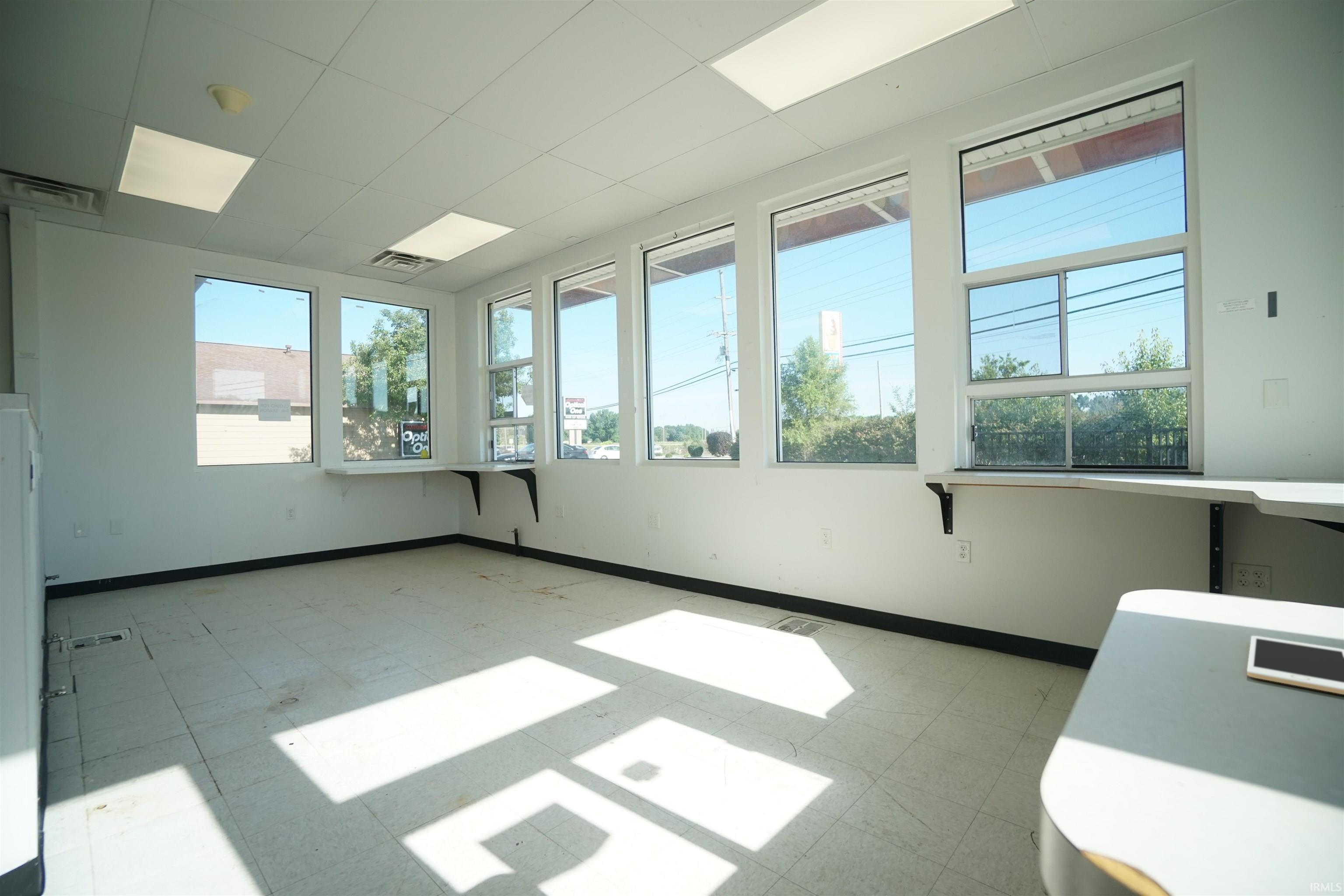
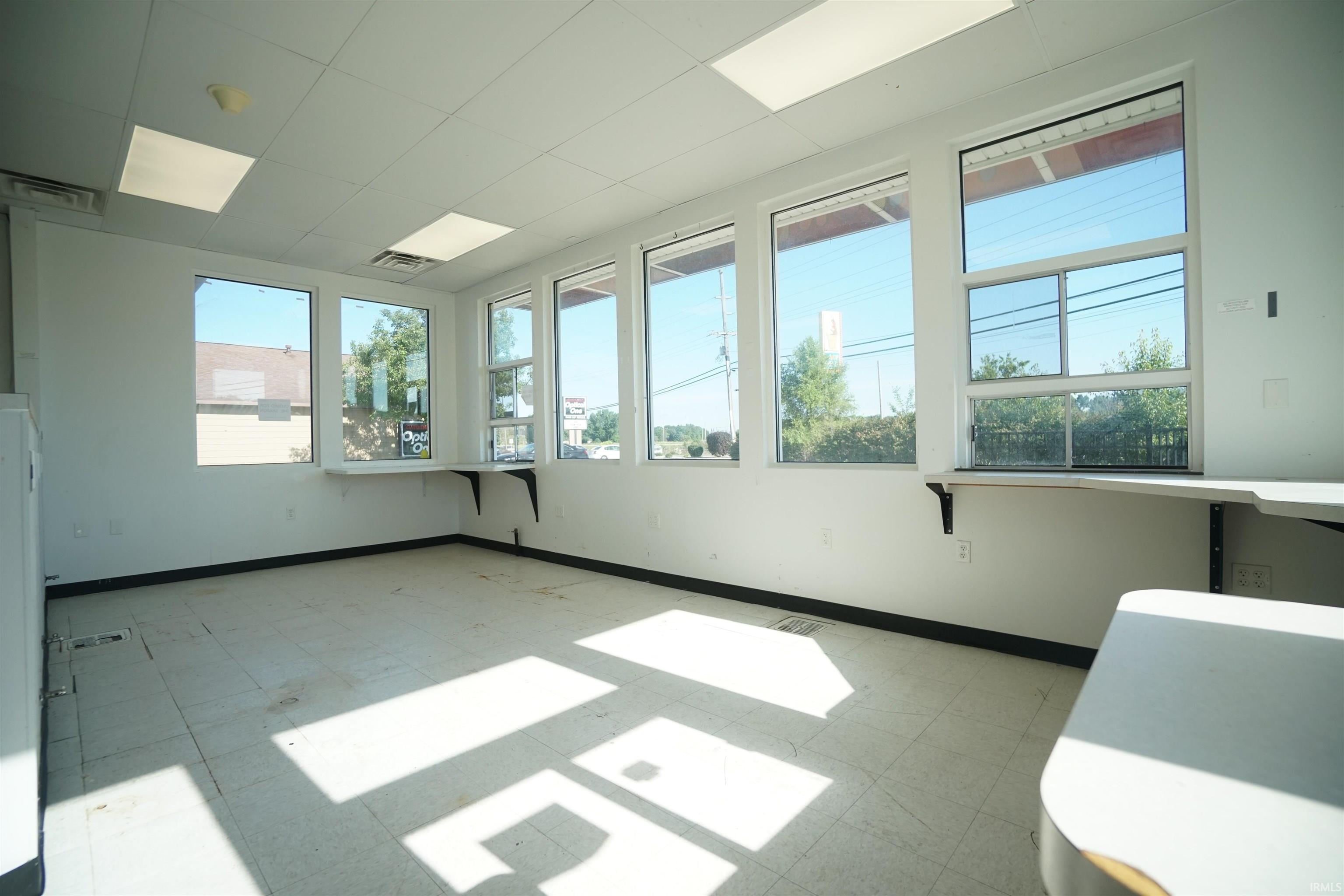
- cell phone (1298, 662)
